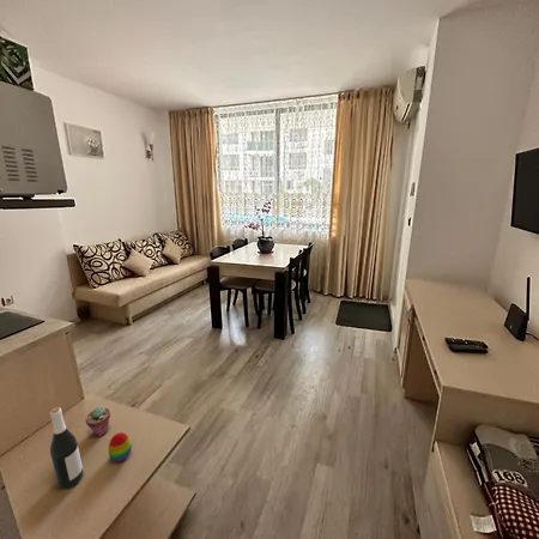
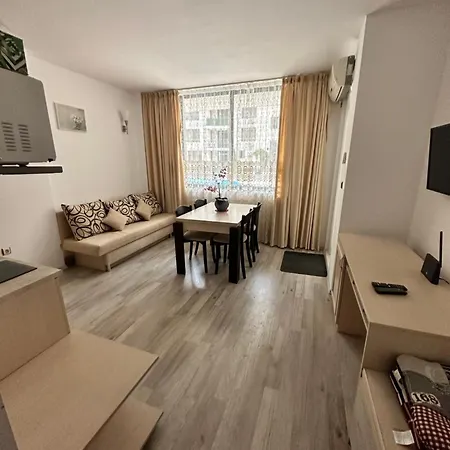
- decorative egg (120, 444)
- wine bottle (63, 446)
- potted succulent (98, 419)
